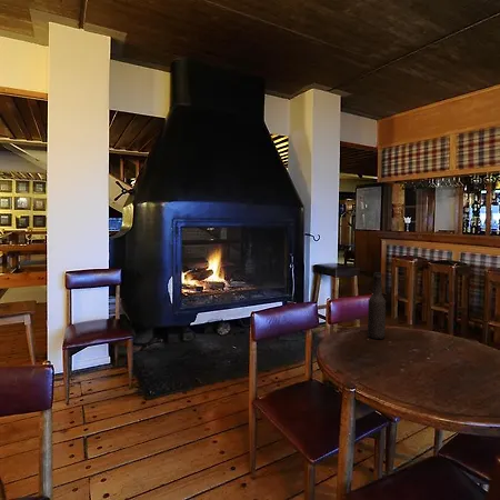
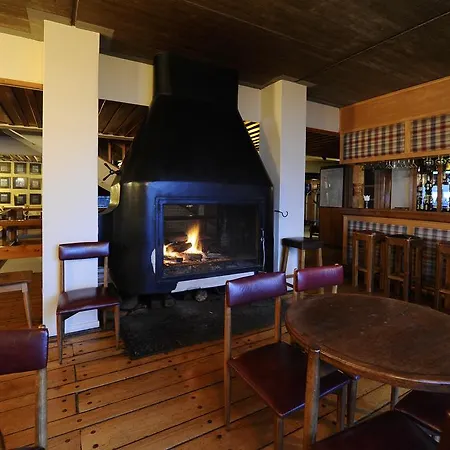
- beer bottle (377, 304)
